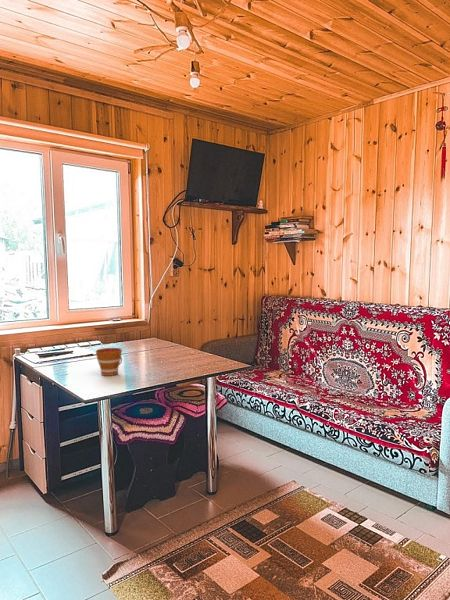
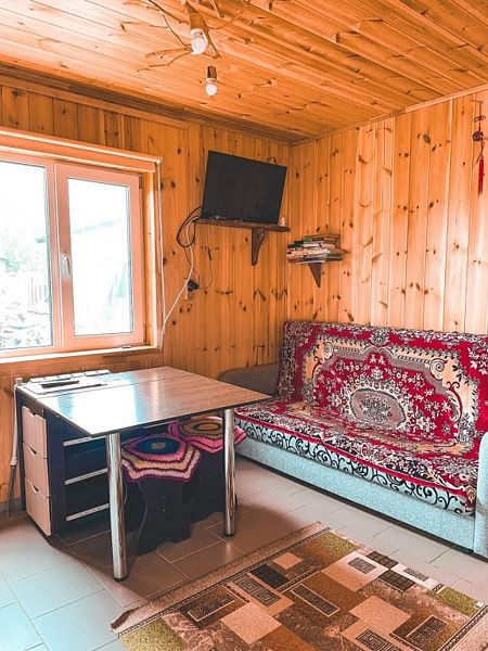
- cup (111, 362)
